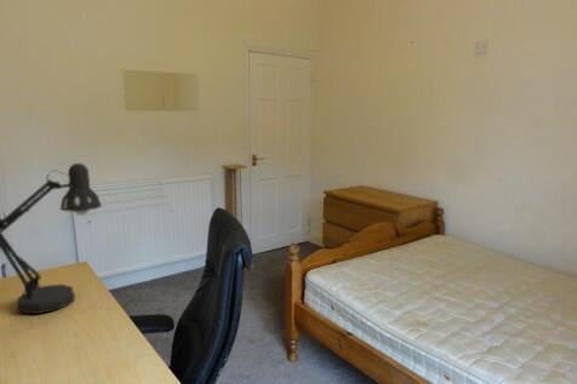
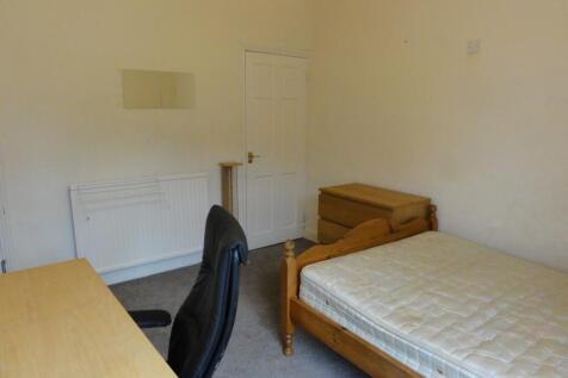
- desk lamp (62, 210)
